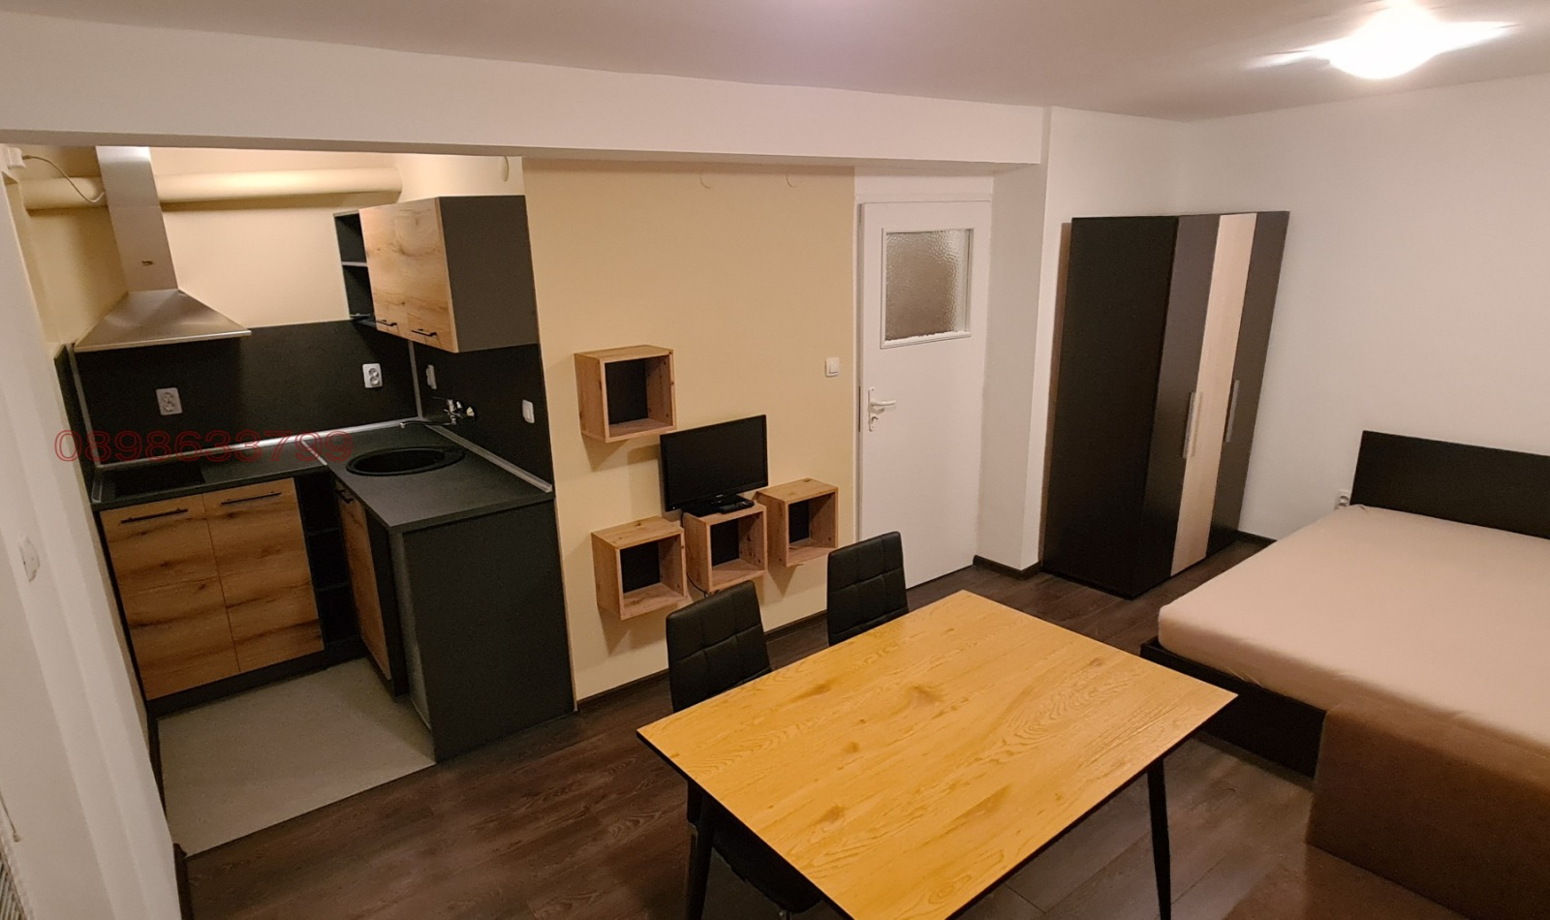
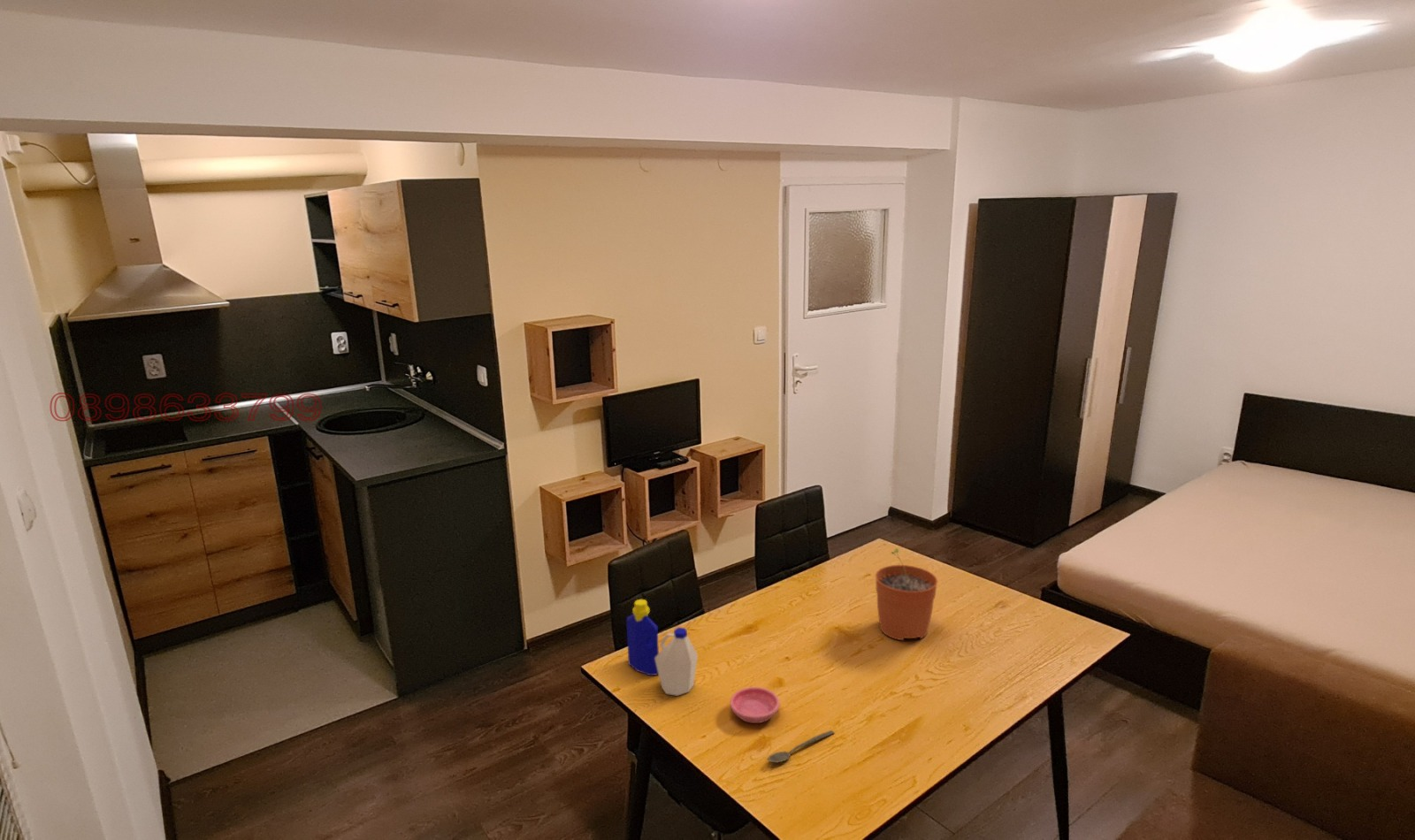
+ plant pot (905, 590)
+ bottle (657, 644)
+ saucer (754, 706)
+ spoon (801, 745)
